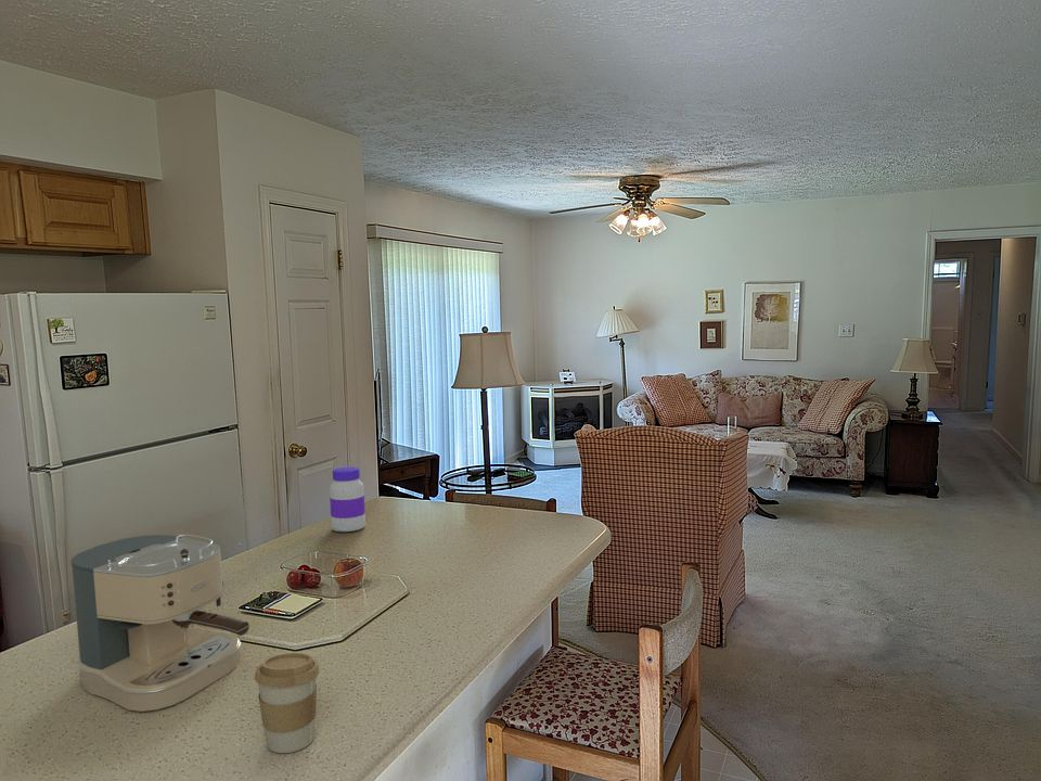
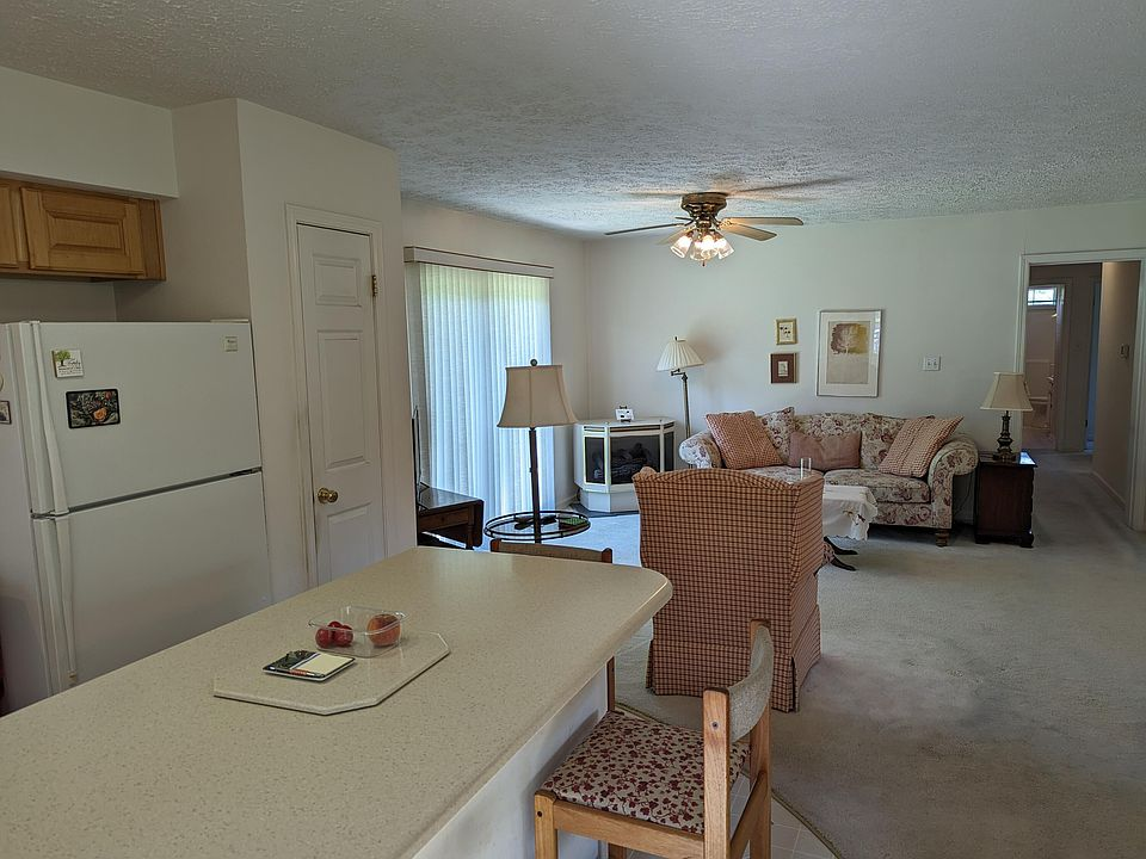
- coffee cup (288, 699)
- coffee maker (168, 612)
- jar (347, 498)
